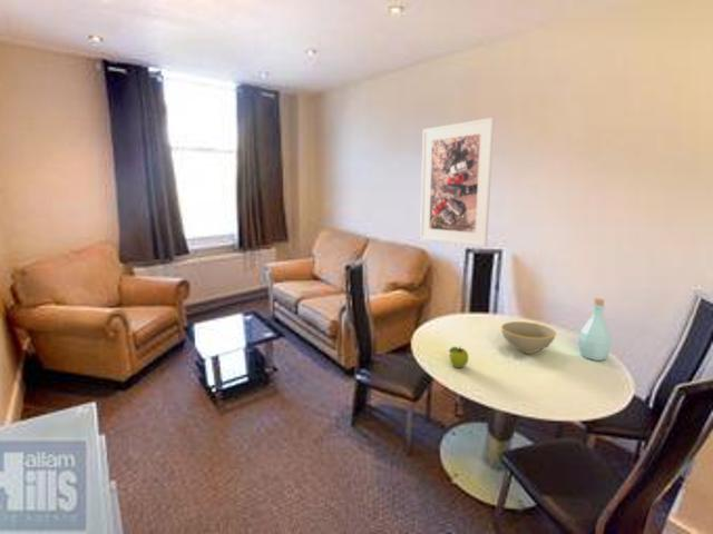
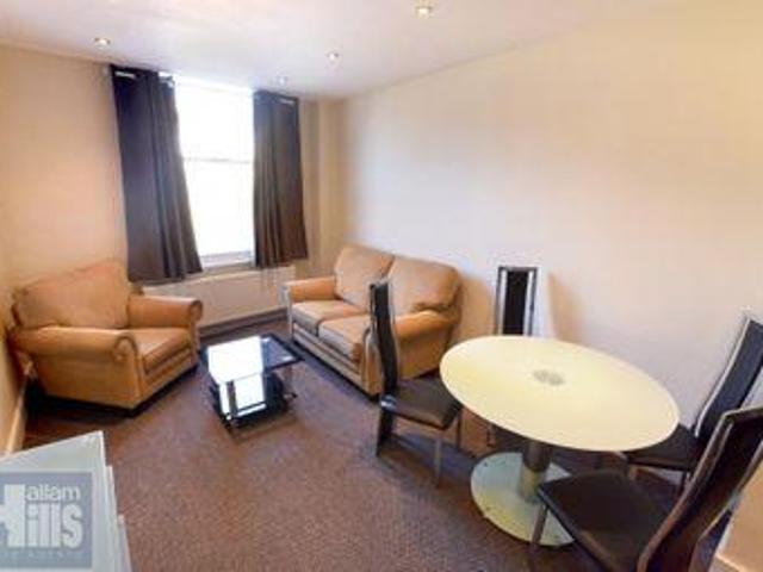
- fruit (457, 356)
- bowl (527, 339)
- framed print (452, 185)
- bottle (596, 327)
